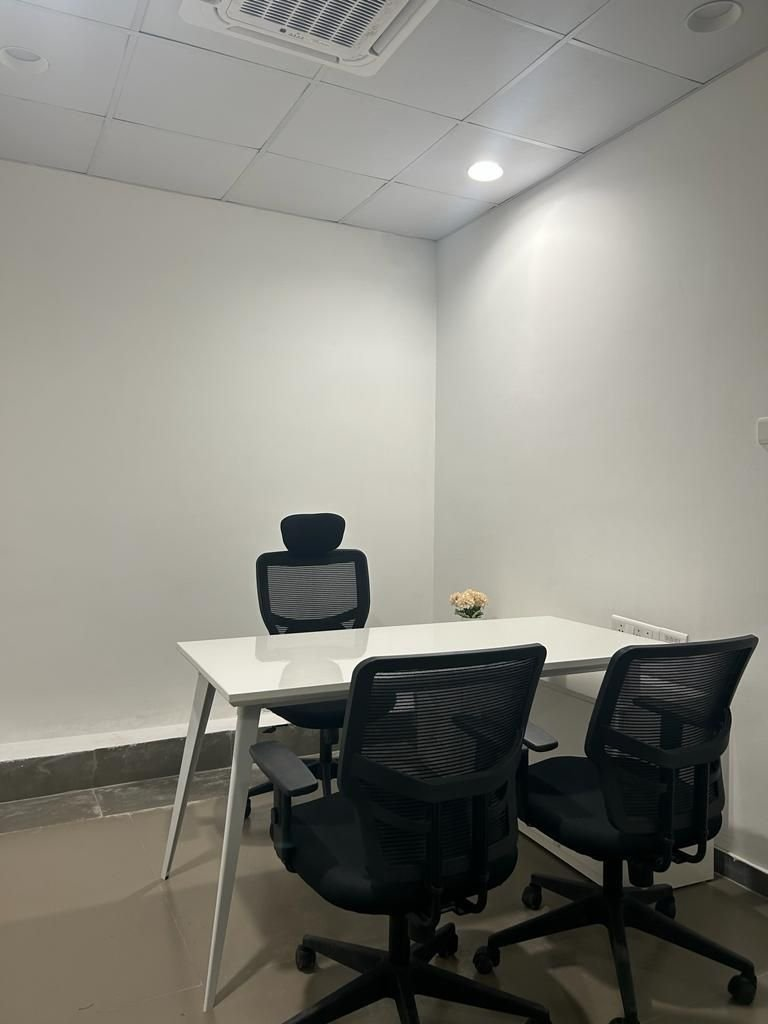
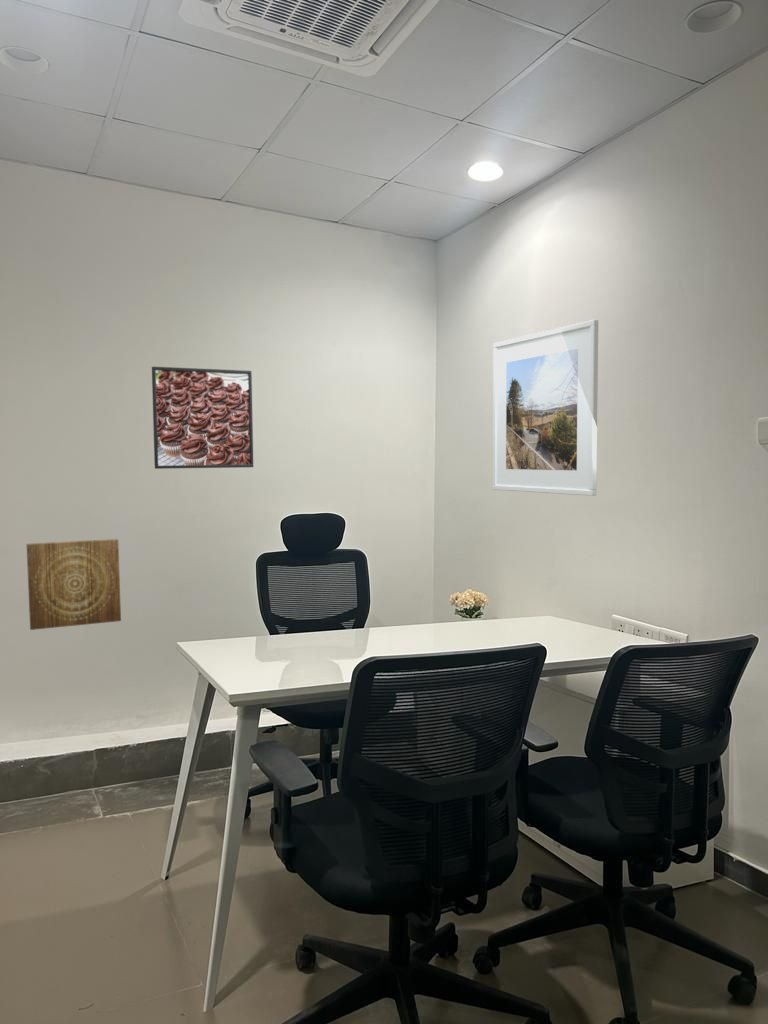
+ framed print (204, 418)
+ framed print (540, 413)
+ wall art (74, 583)
